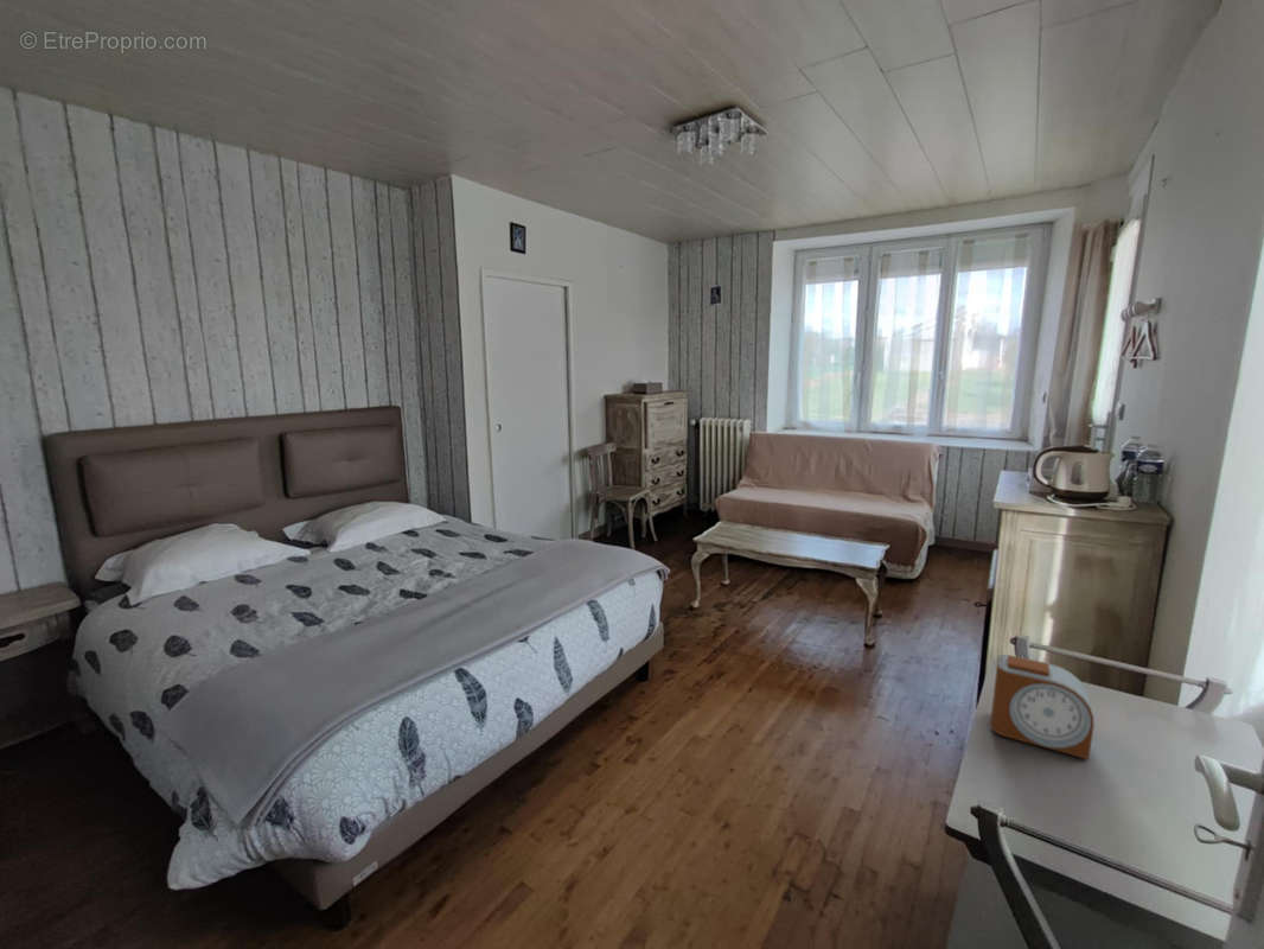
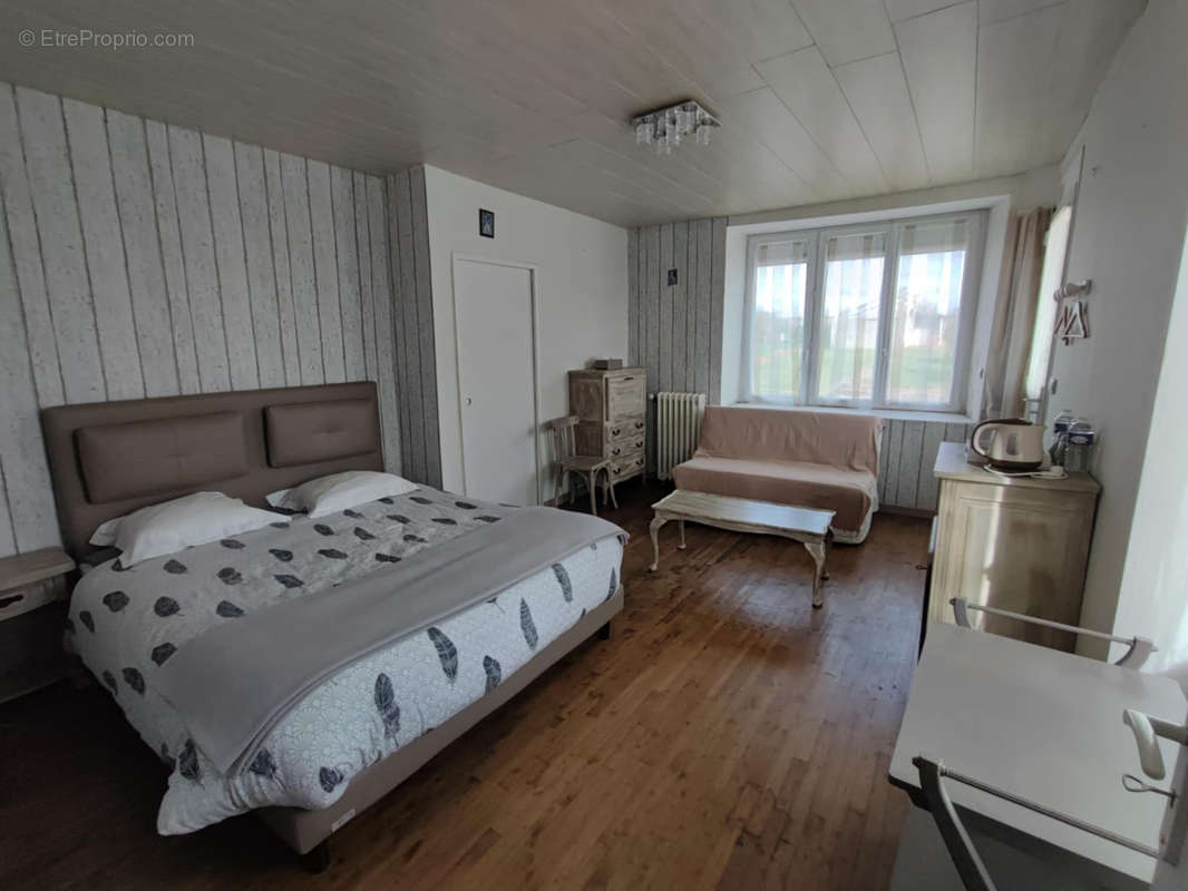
- alarm clock (1041, 701)
